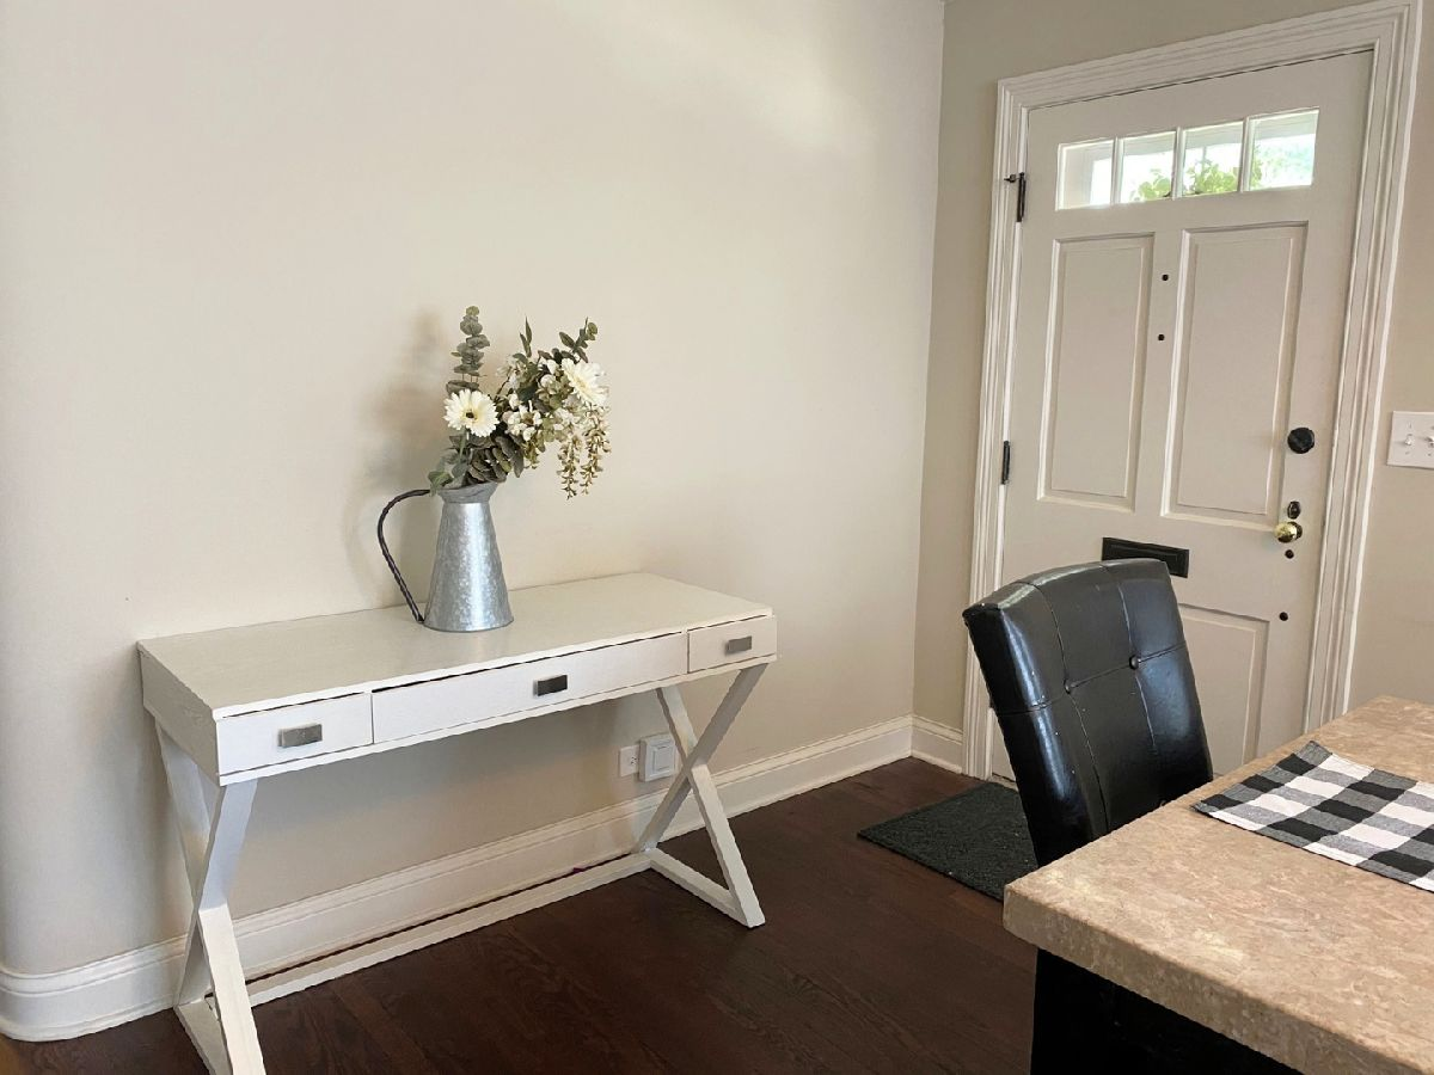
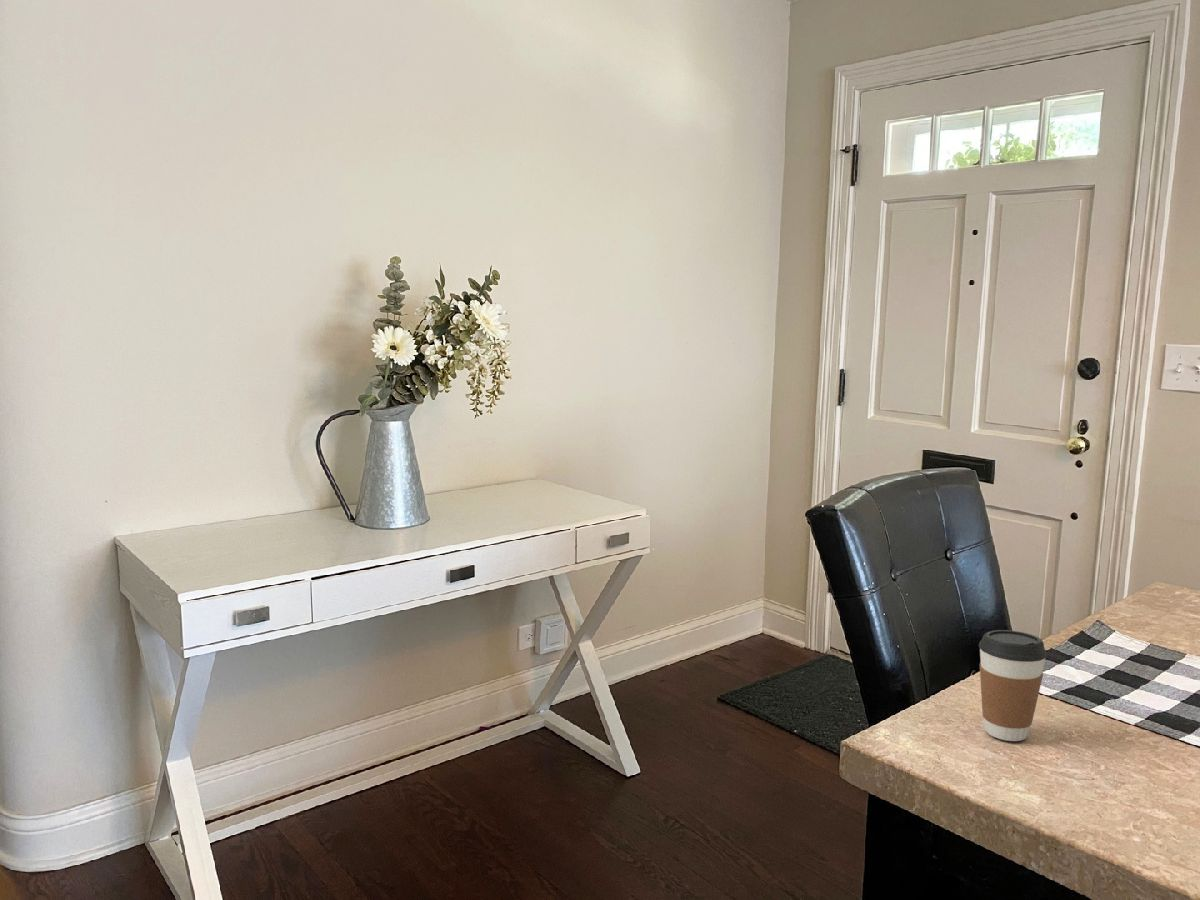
+ coffee cup (1009, 685)
